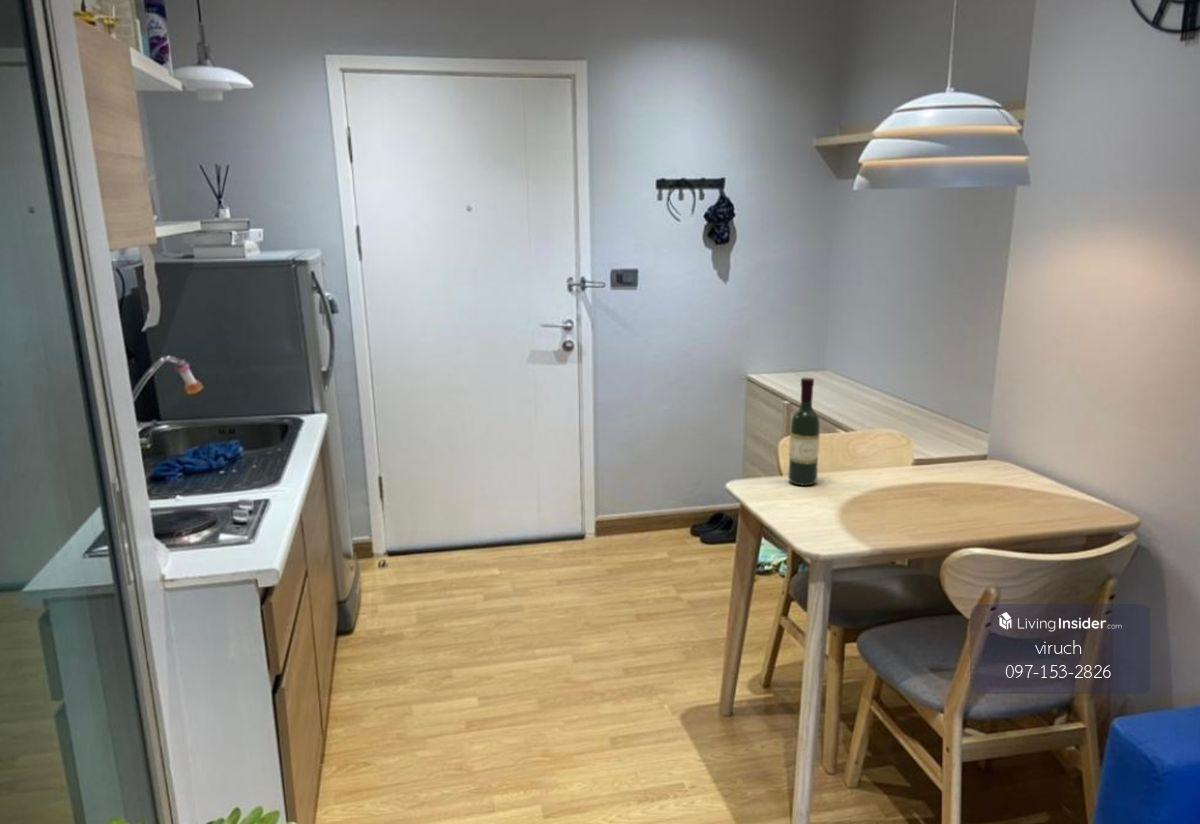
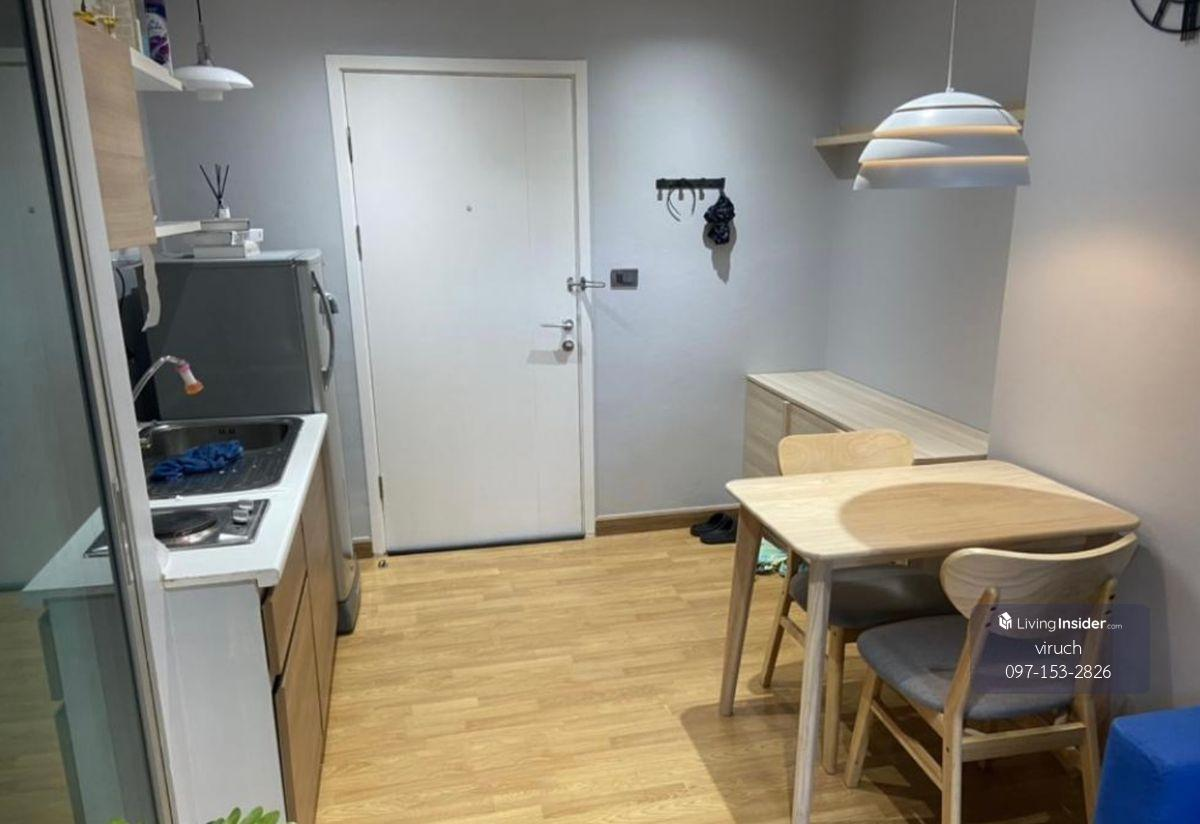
- wine bottle (804, 431)
